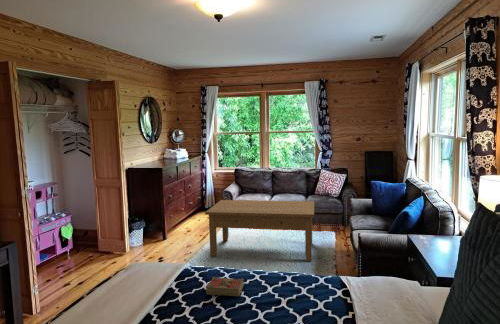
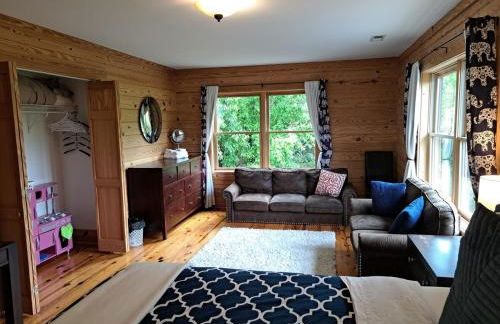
- book (225, 285)
- coffee table (263, 228)
